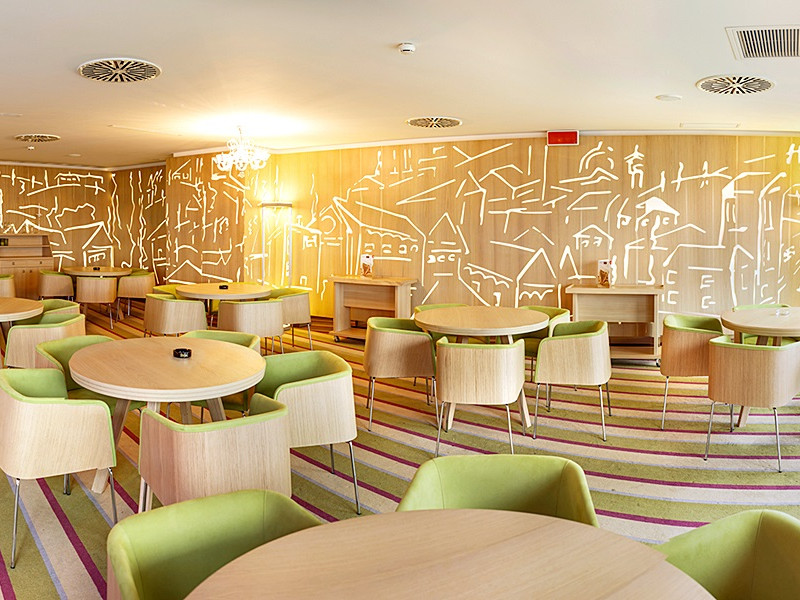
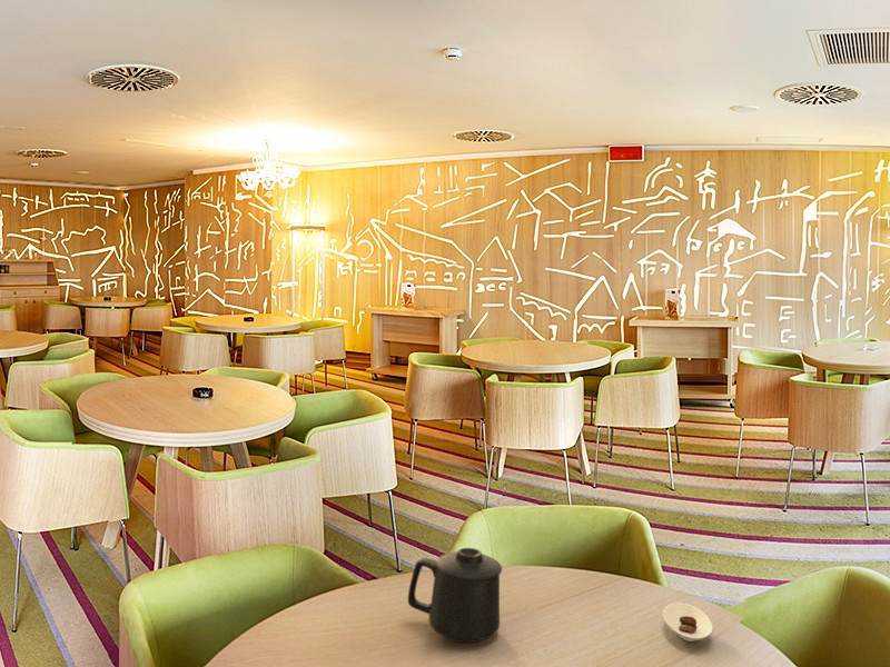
+ mug (455, 591)
+ saucer (686, 625)
